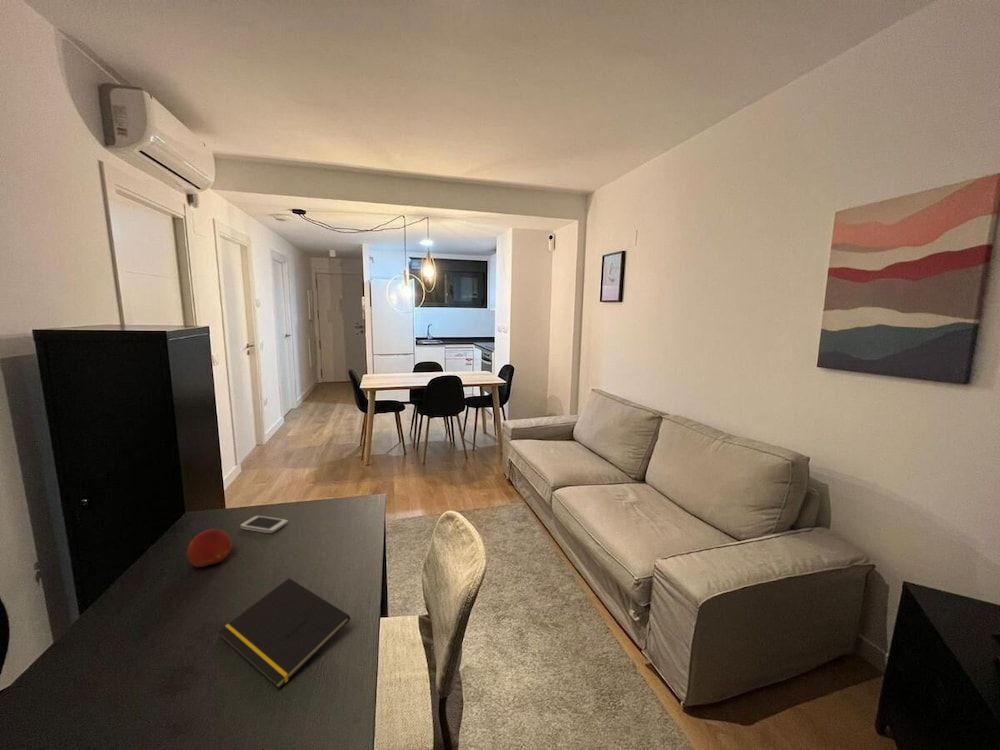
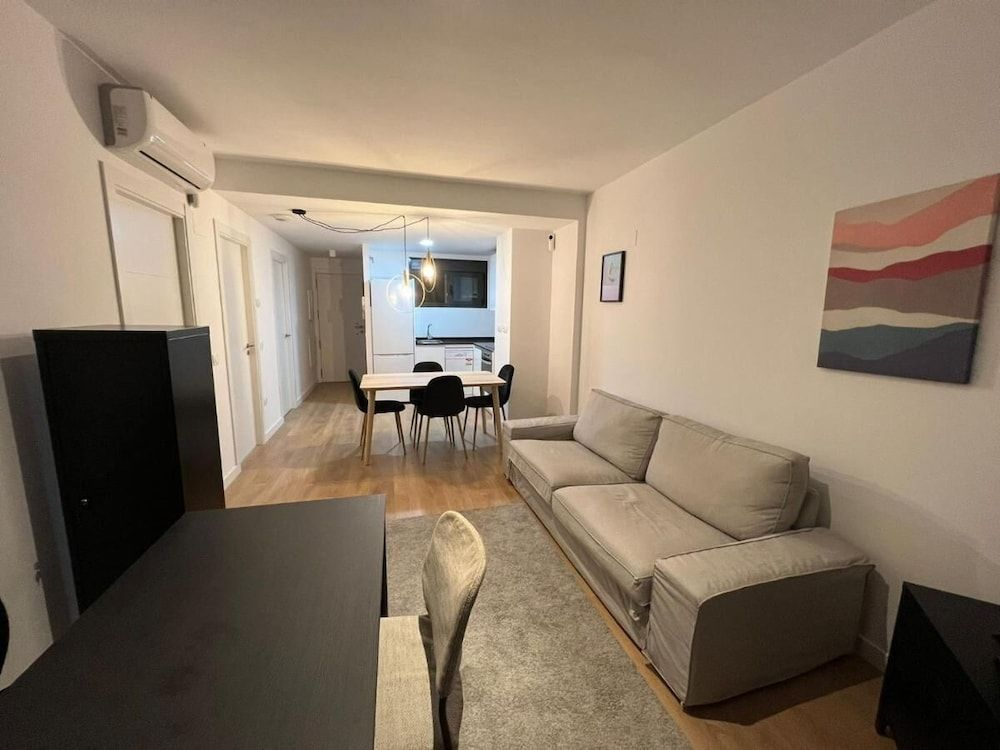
- fruit (209, 546)
- smartphone (264, 524)
- notepad (284, 625)
